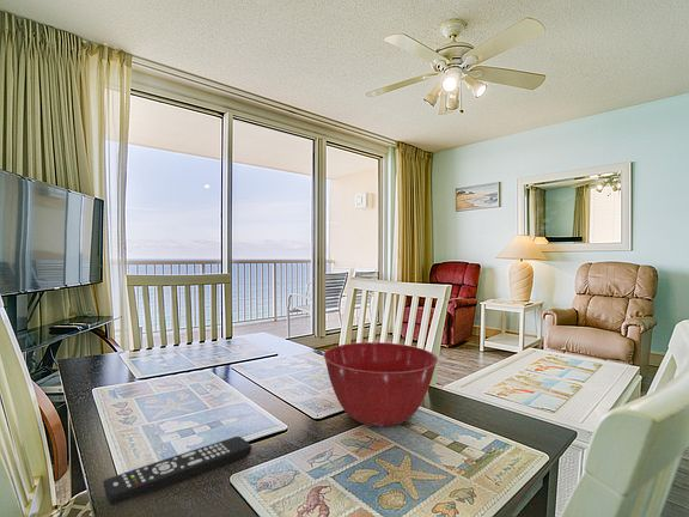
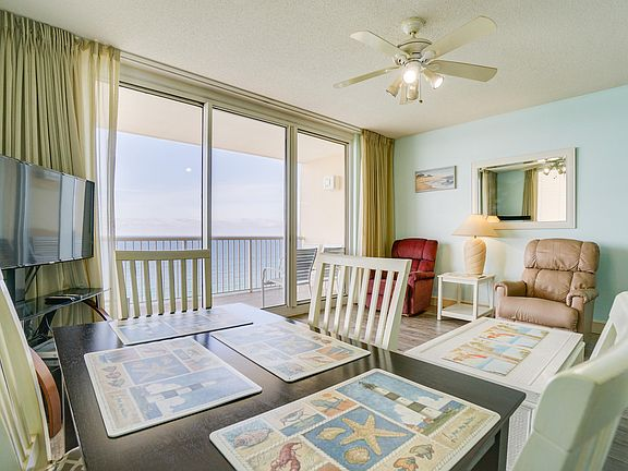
- mixing bowl (379, 384)
- remote control (183, 467)
